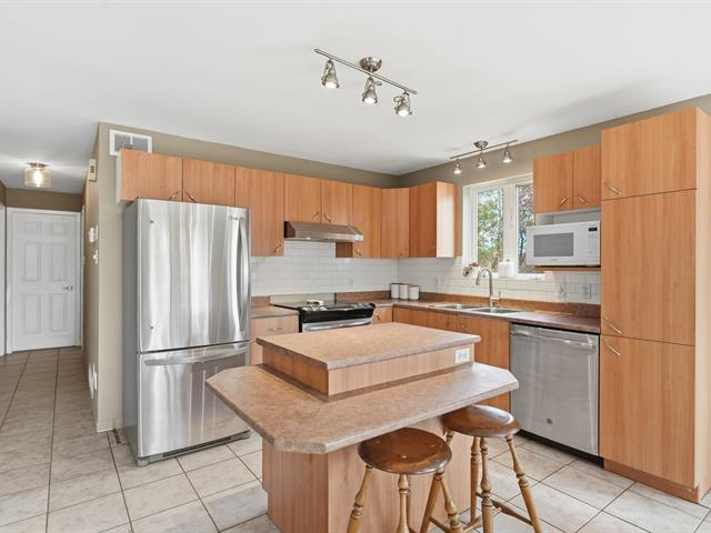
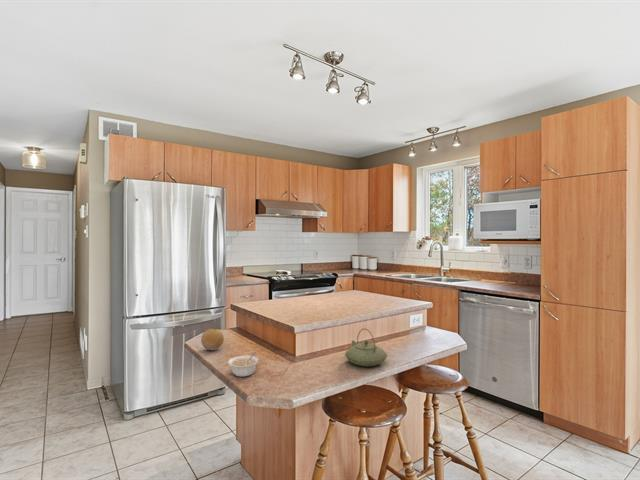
+ legume (243, 365)
+ teapot (364, 344)
+ fruit (212, 339)
